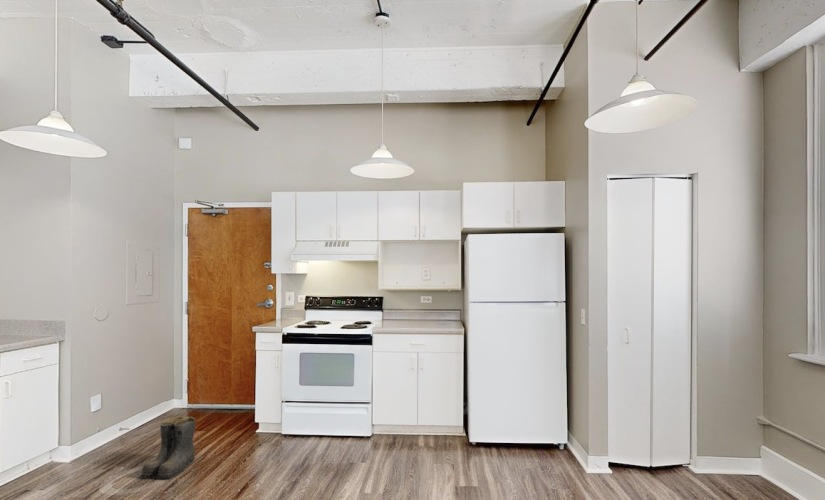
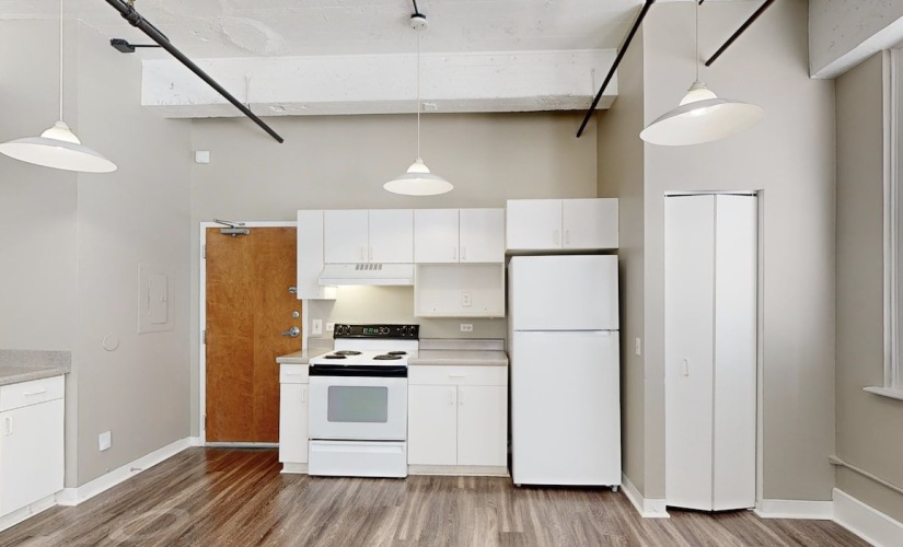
- boots (170, 445)
